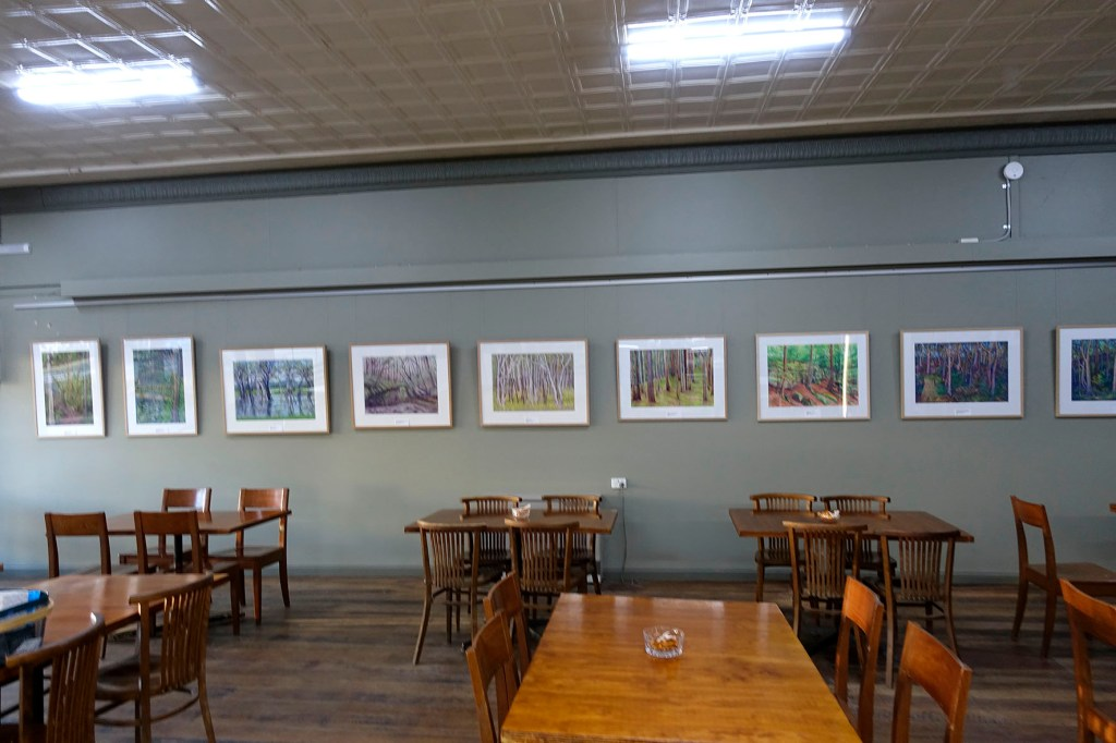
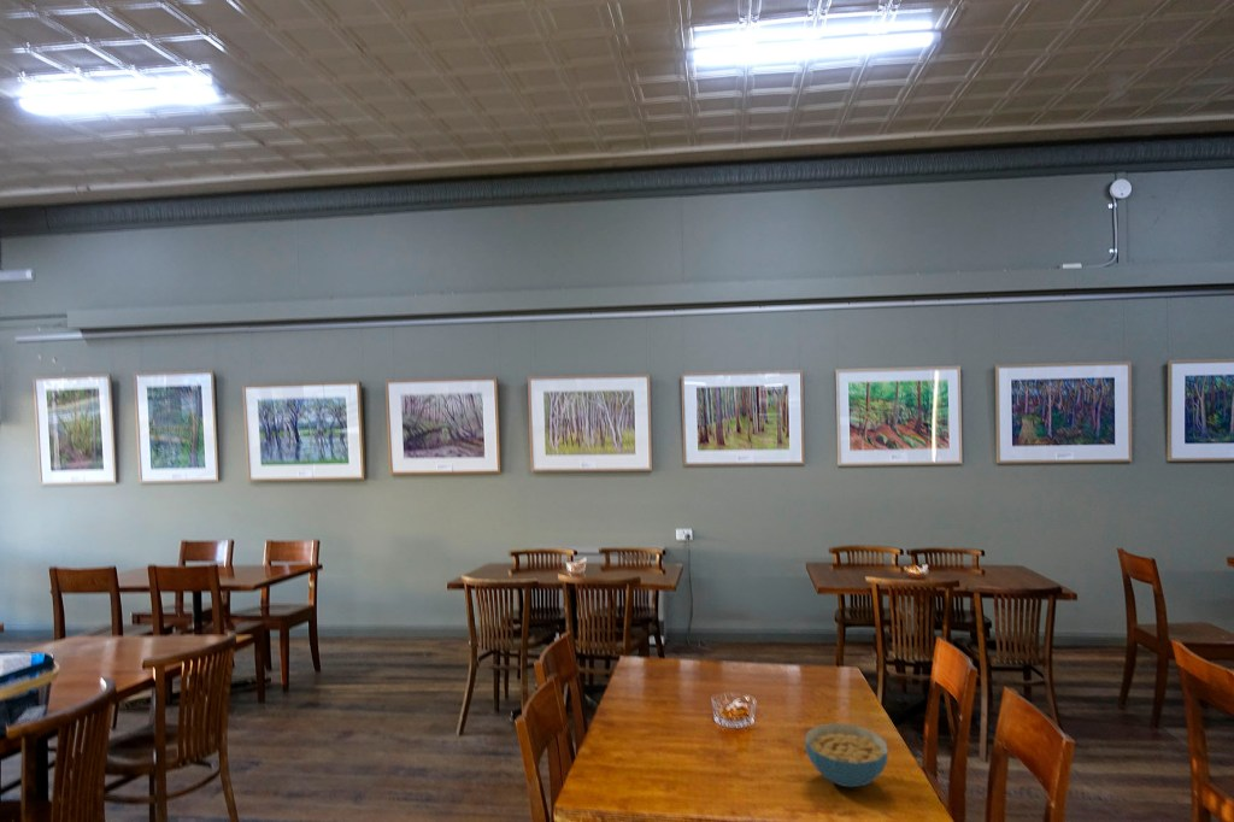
+ cereal bowl (846, 761)
